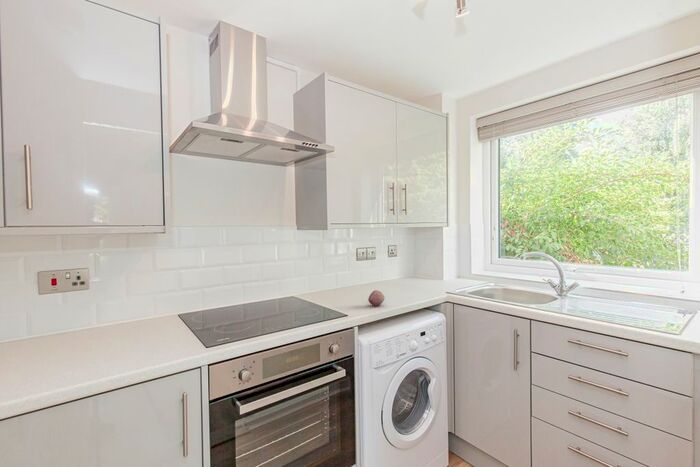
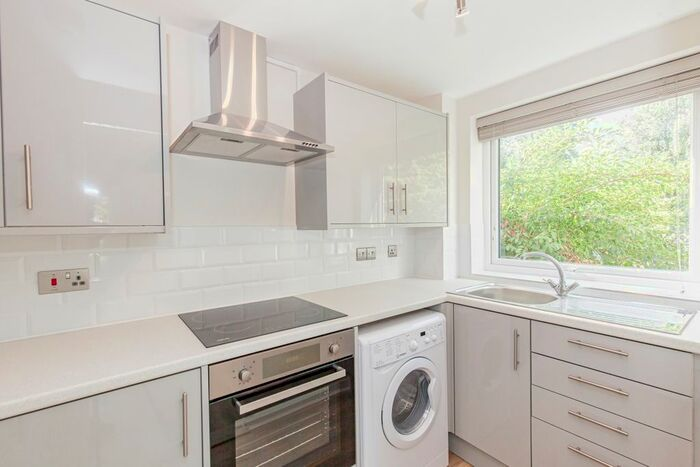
- fruit (376, 298)
